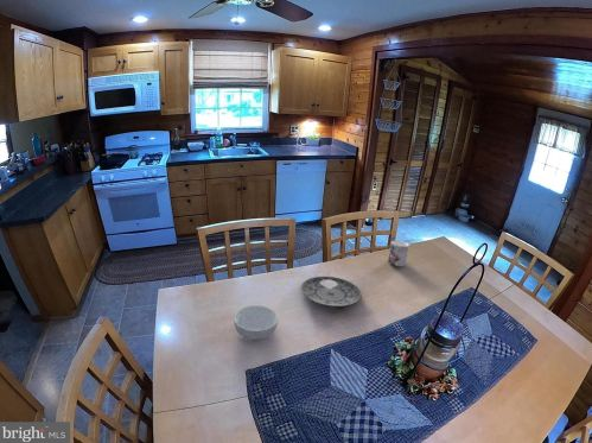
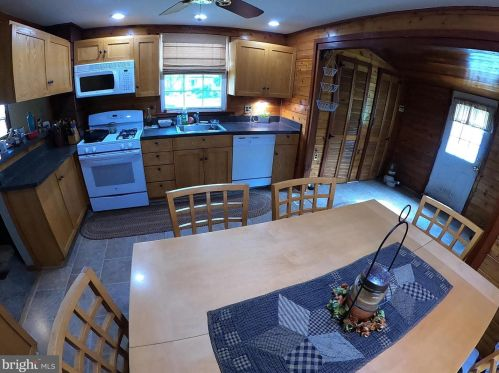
- plate (330, 292)
- mug (397, 252)
- cereal bowl (255, 324)
